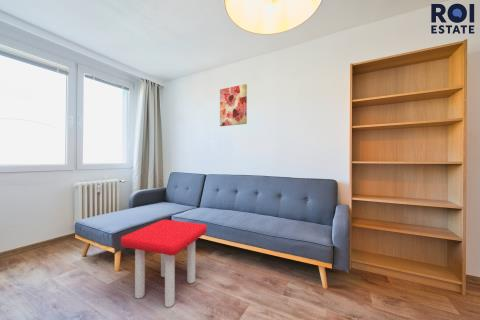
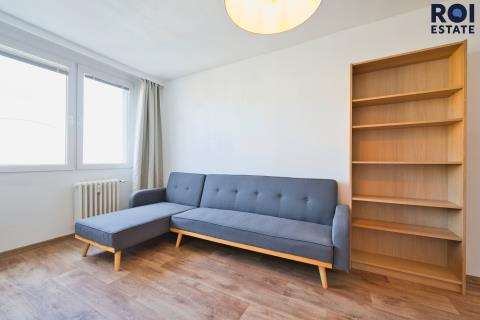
- wall art (232, 106)
- stool (167, 259)
